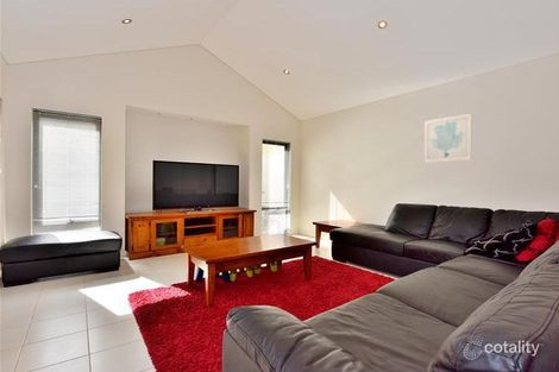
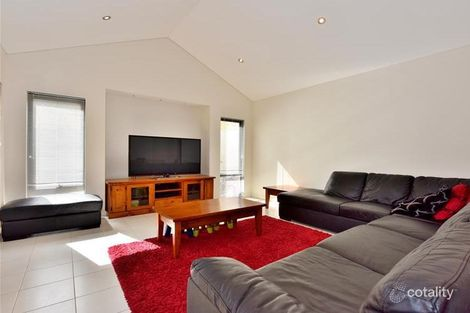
- wall art (446, 139)
